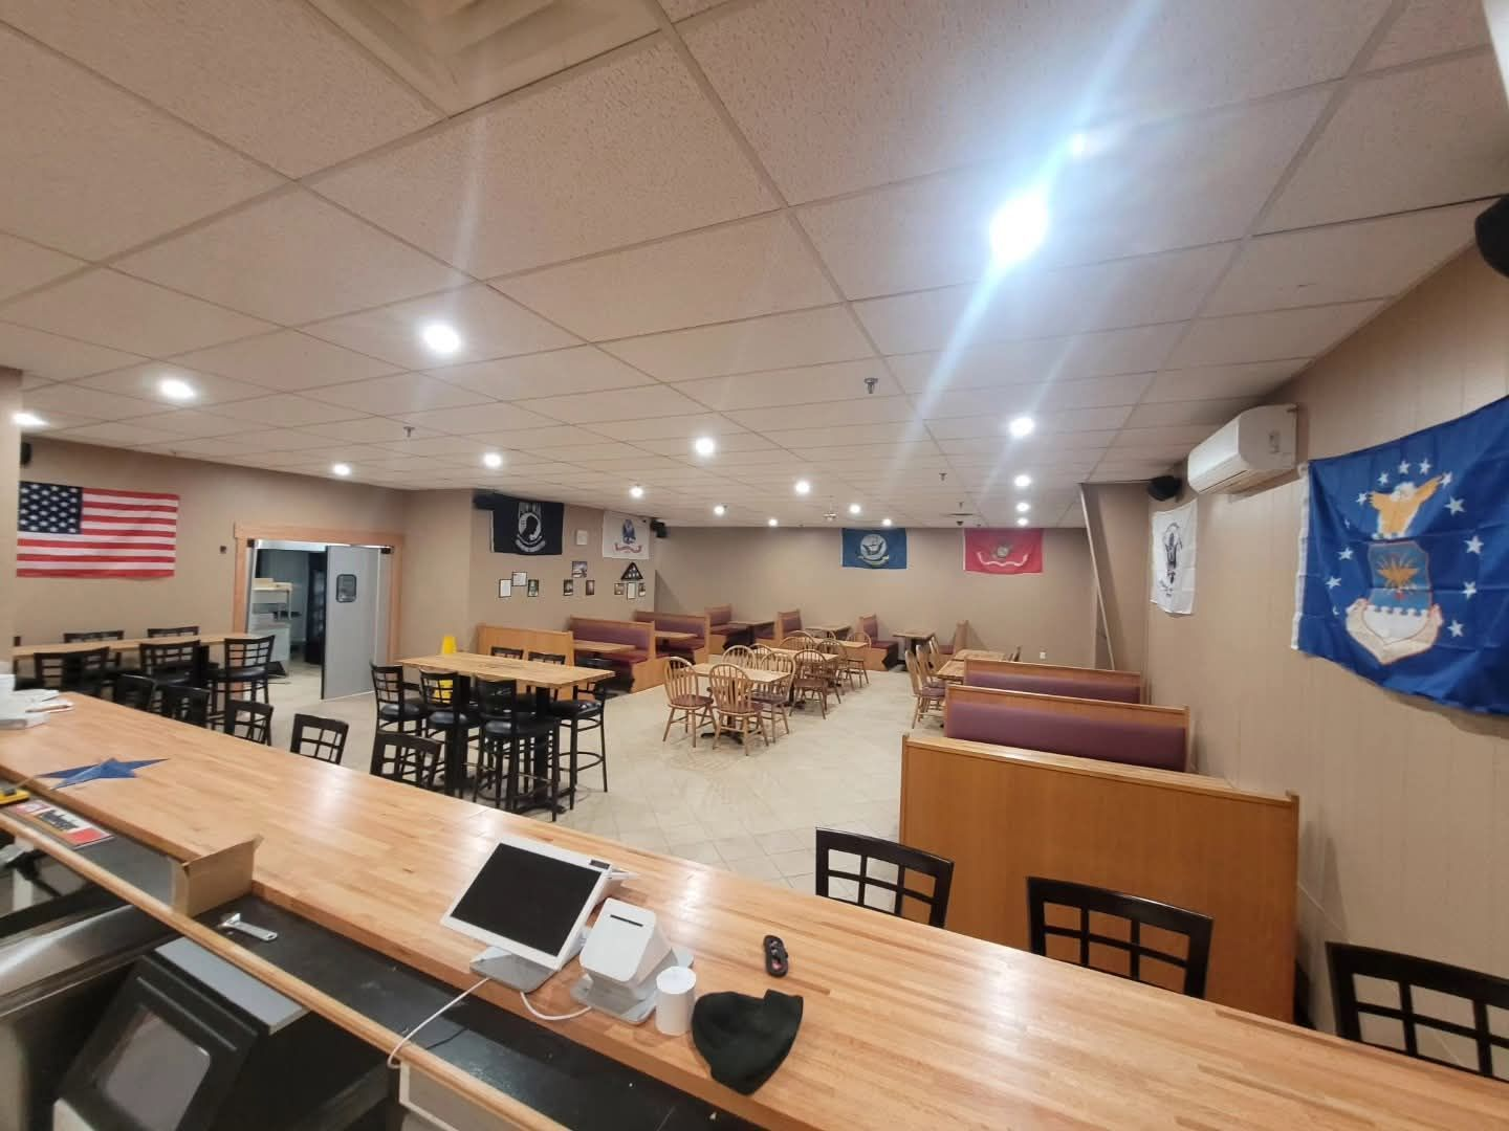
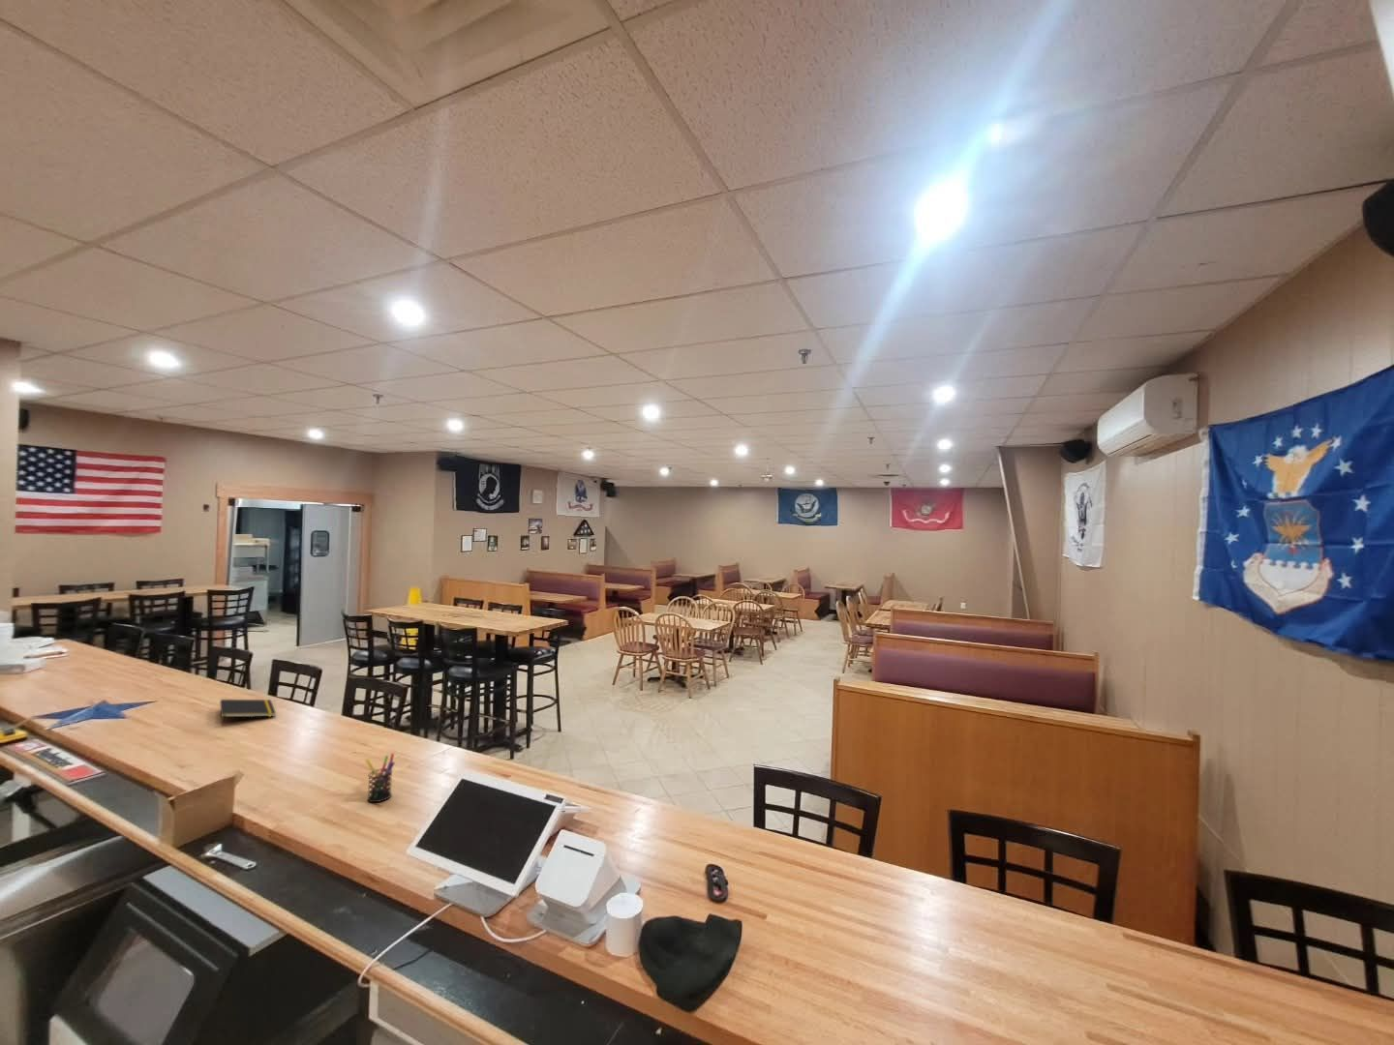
+ notepad (247, 707)
+ pen holder (382, 774)
